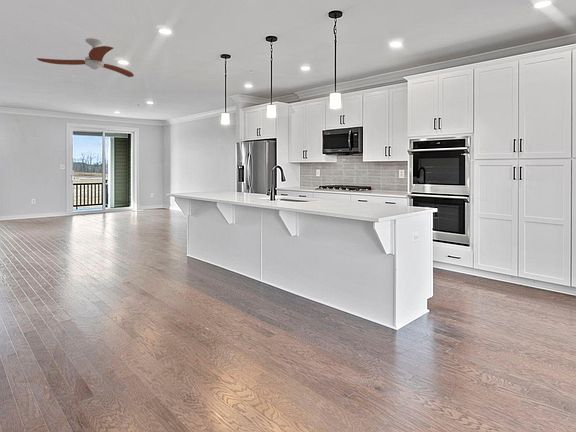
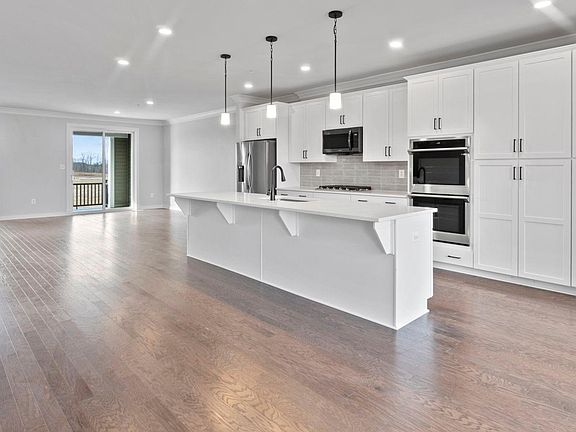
- ceiling fan (89, 52)
